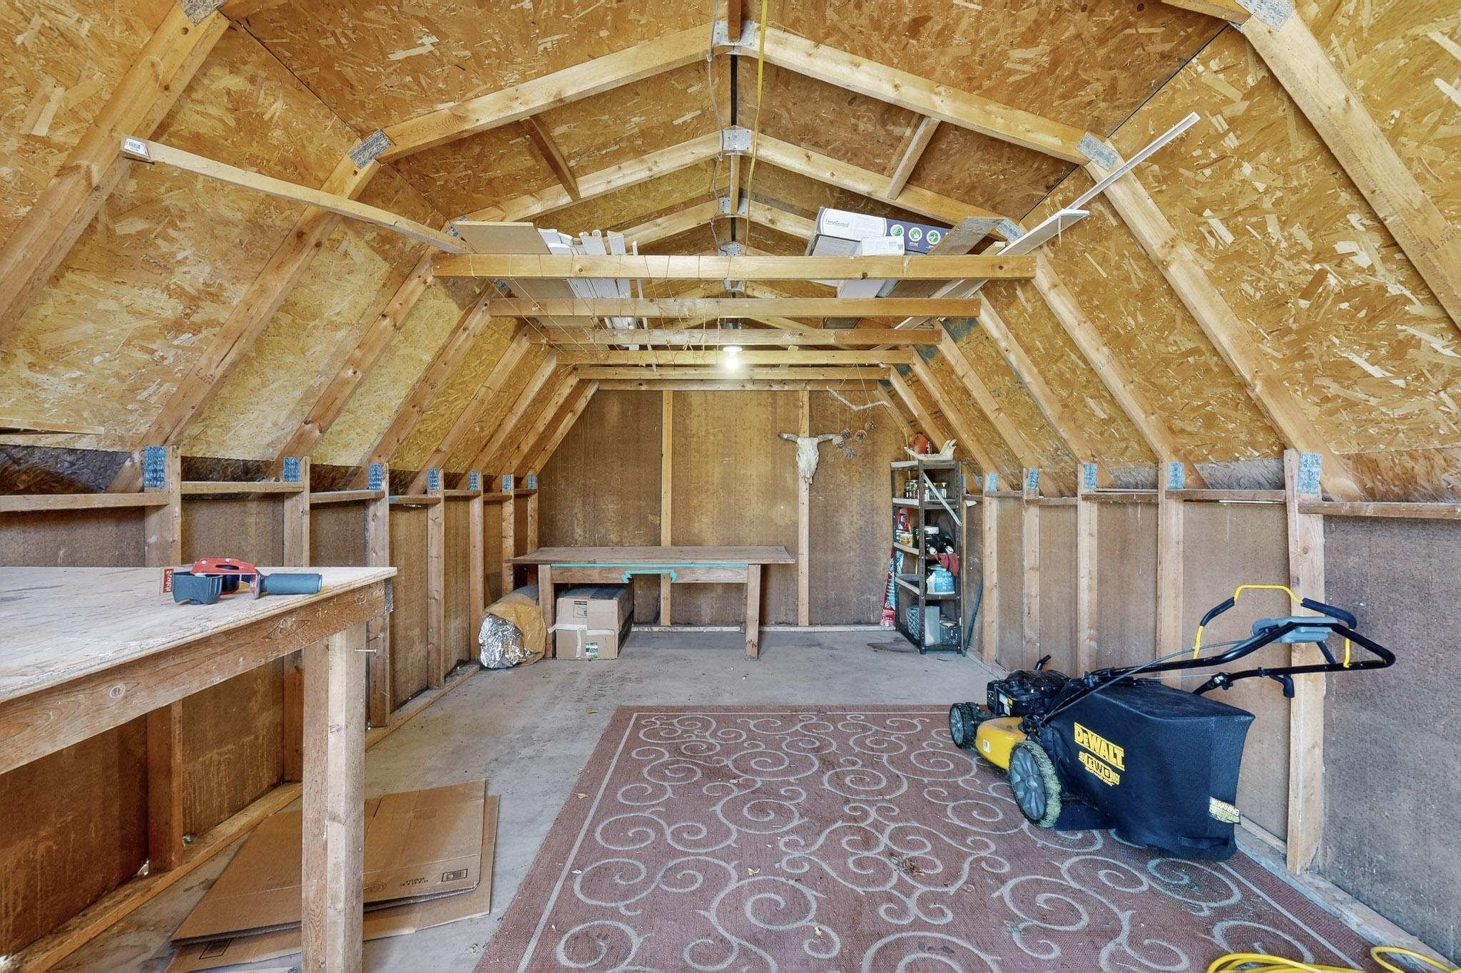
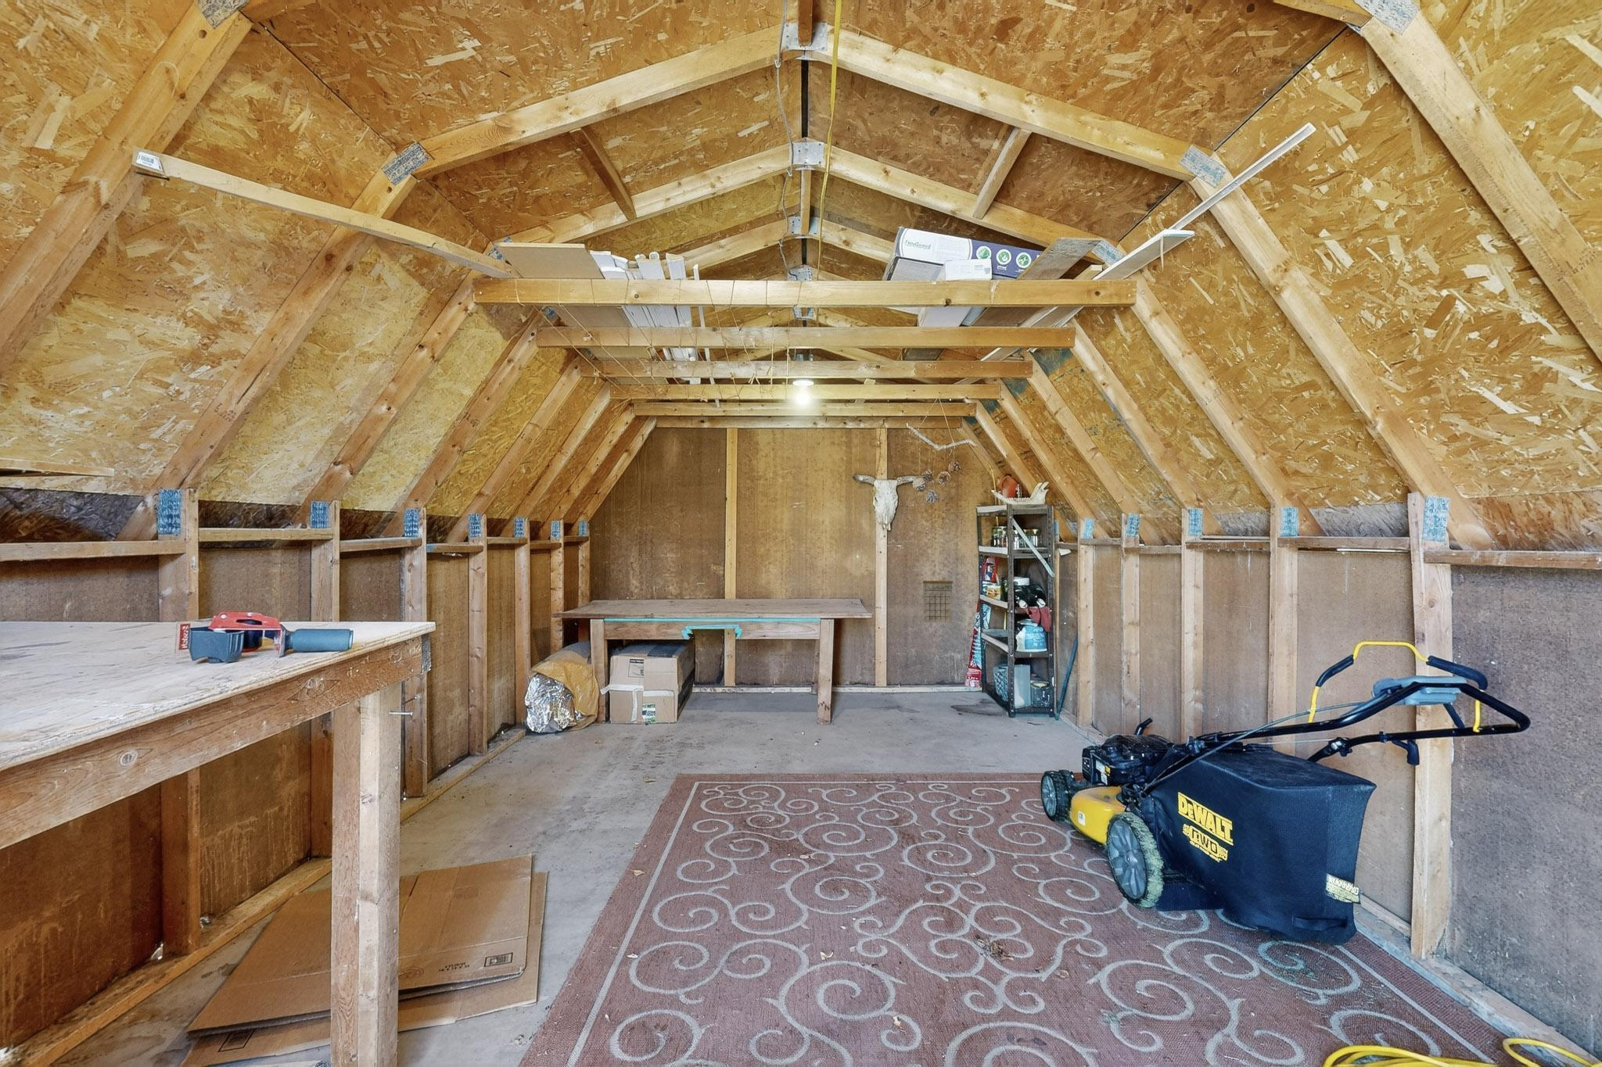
+ calendar (937, 597)
